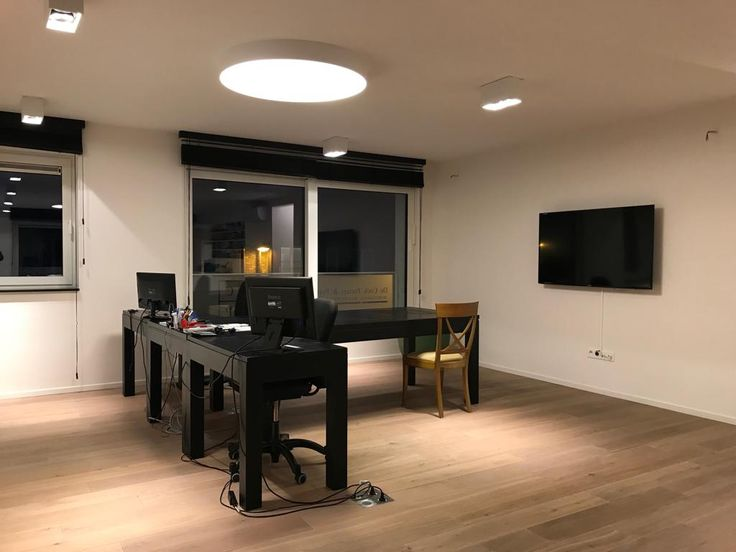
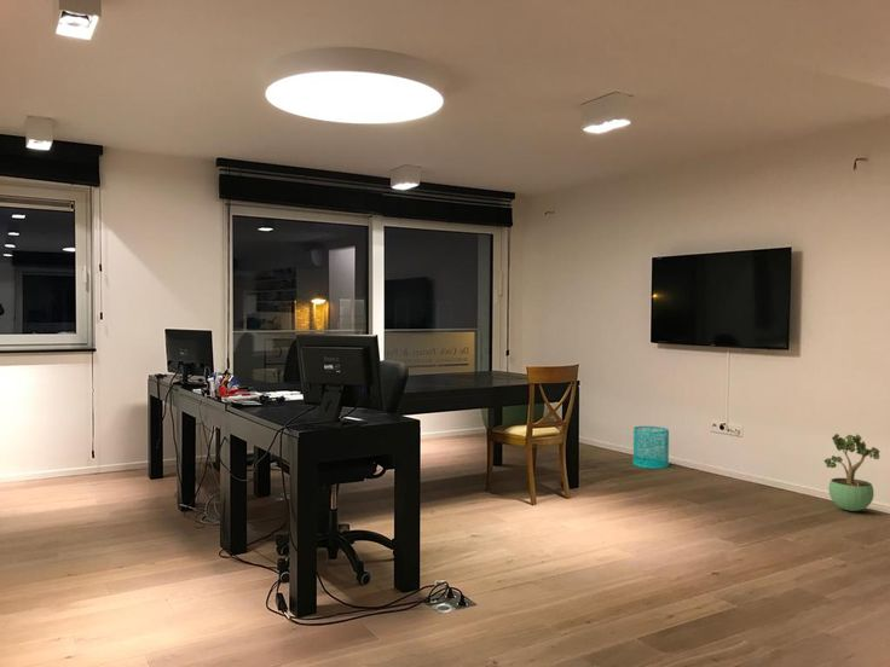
+ potted plant (853, 471)
+ wastebasket (651, 446)
